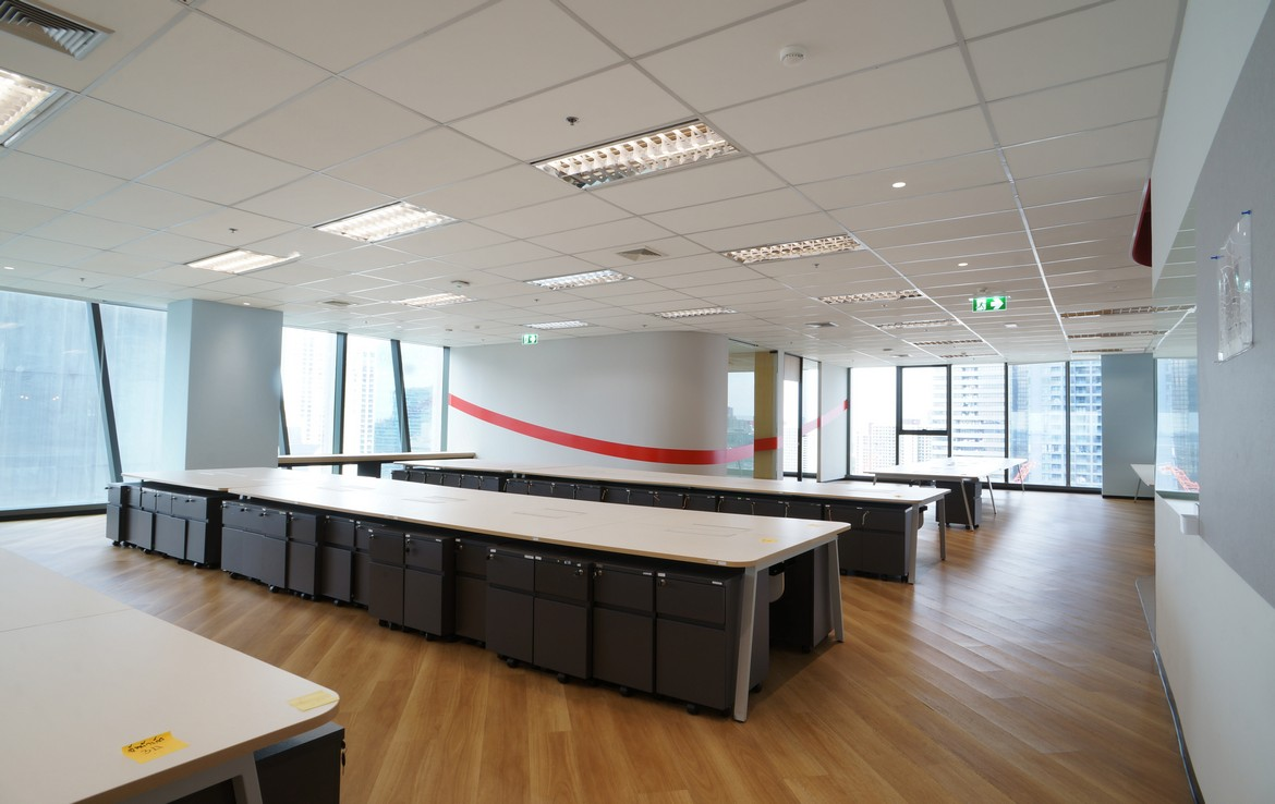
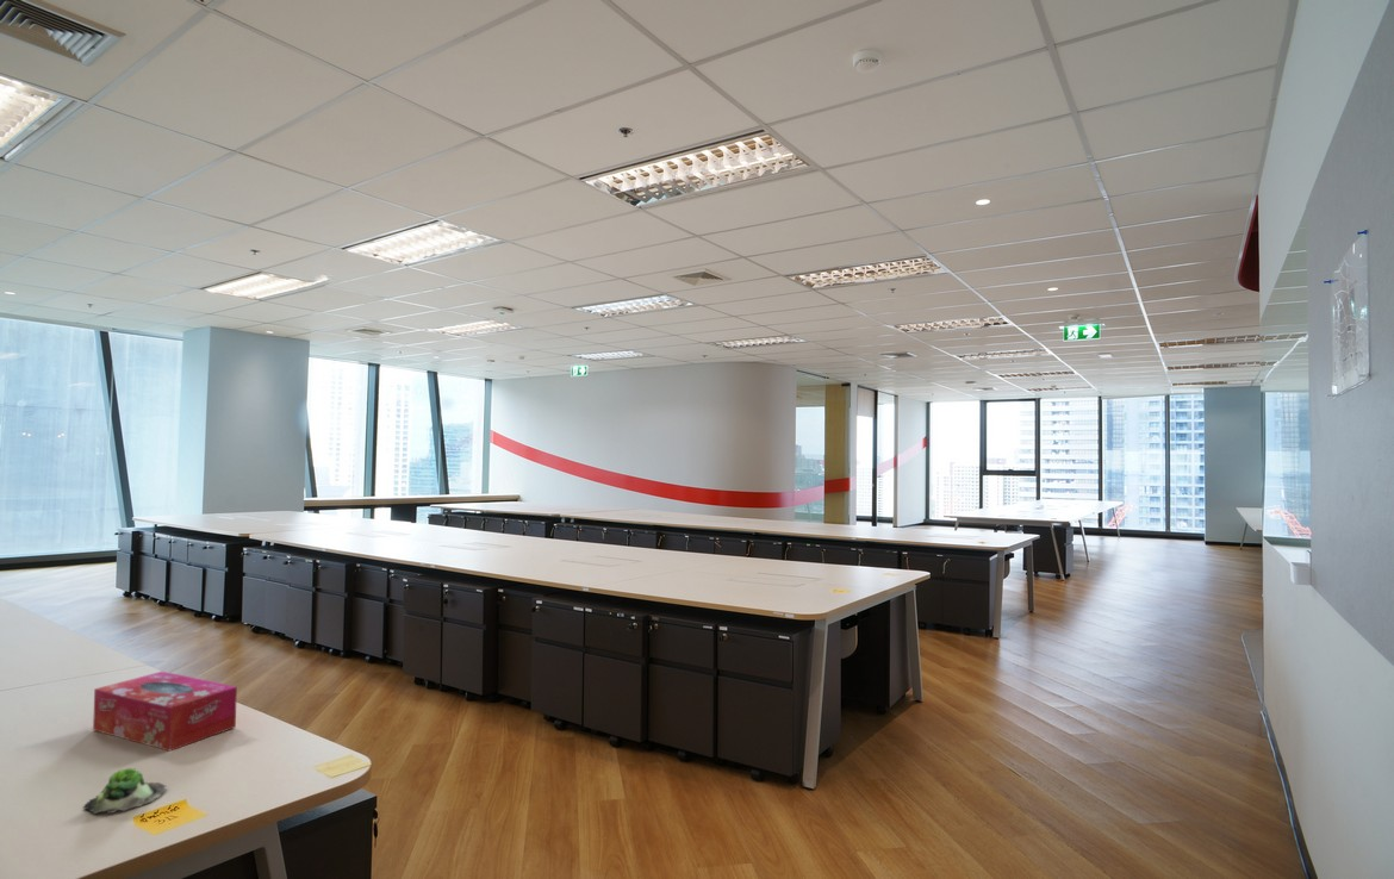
+ succulent plant (127, 781)
+ tissue box (166, 707)
